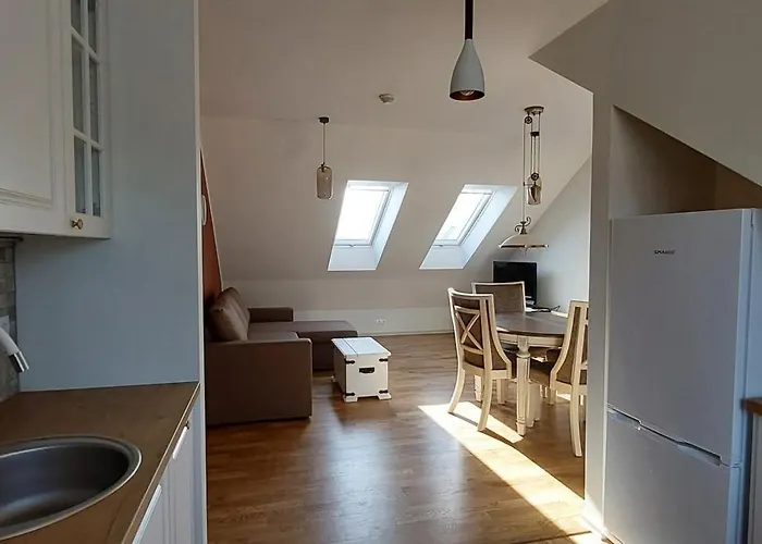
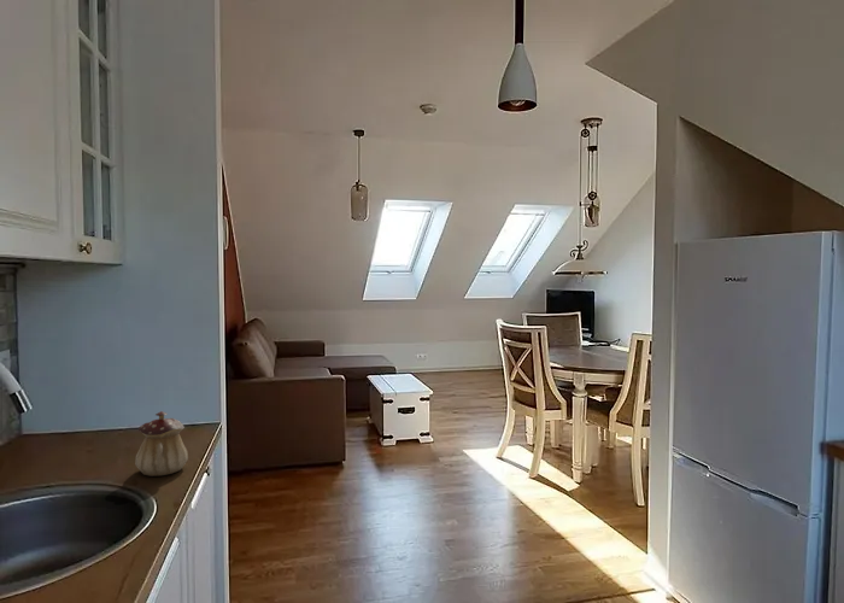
+ teapot (162, 441)
